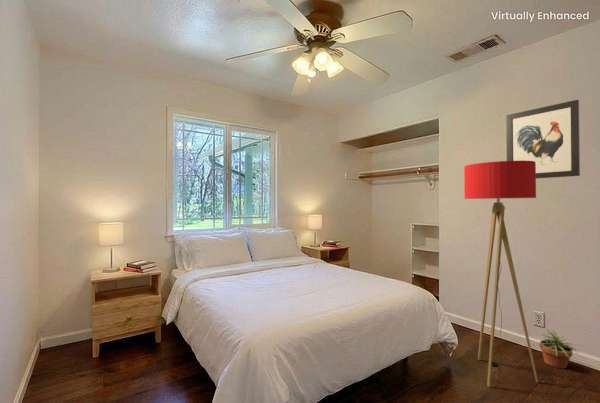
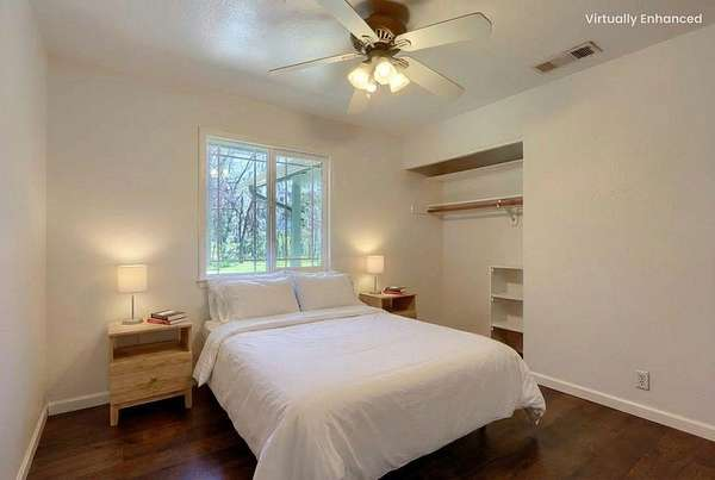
- potted plant (556, 347)
- floor lamp (499, 269)
- wall art (540, 143)
